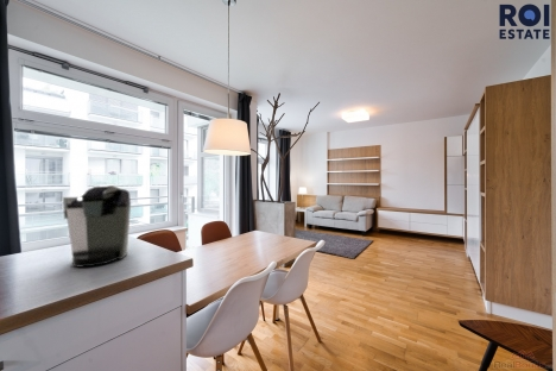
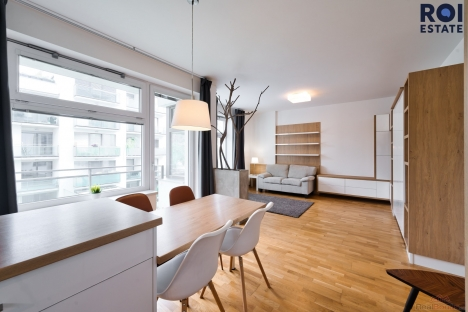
- coffee maker (87, 221)
